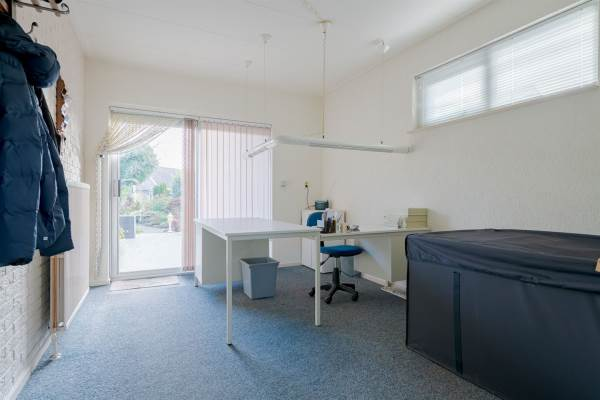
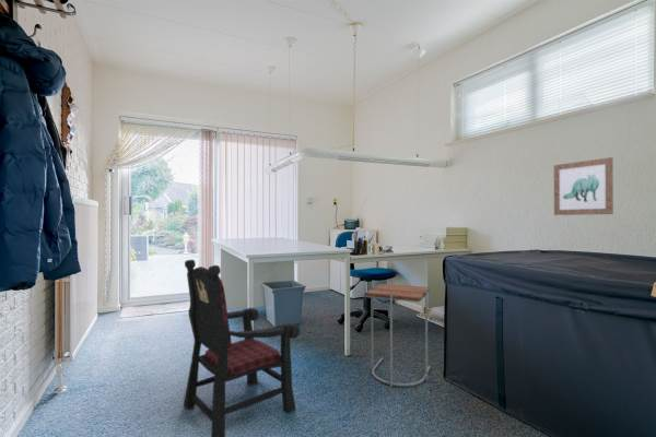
+ wall art (581, 188)
+ side table (391, 330)
+ armchair (238, 332)
